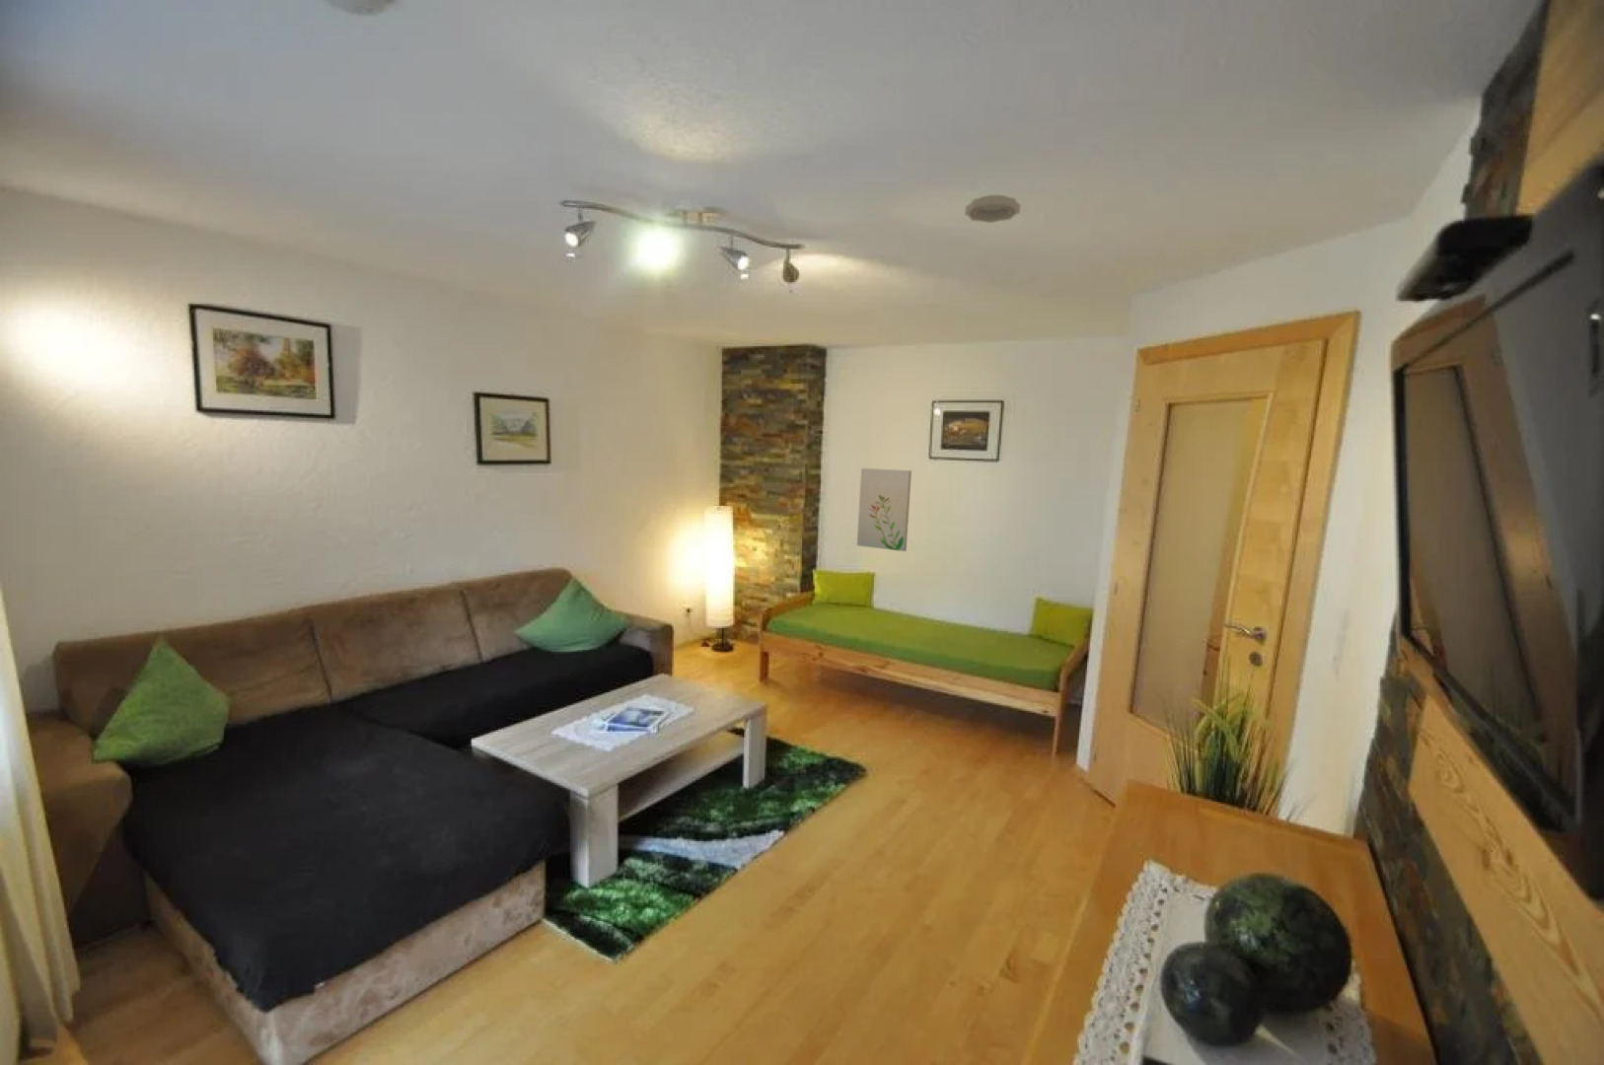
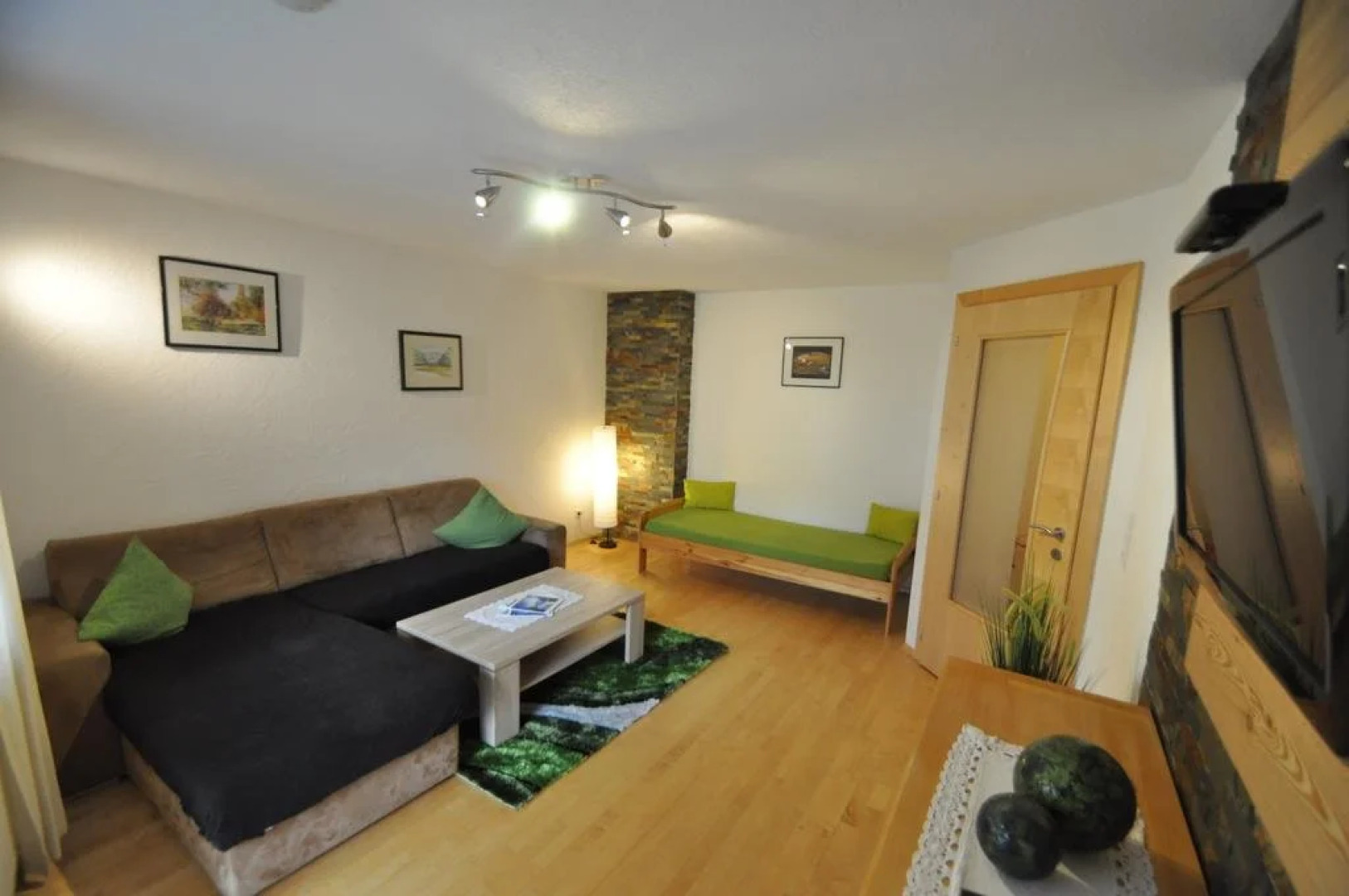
- smoke detector (993, 204)
- wall art (883, 509)
